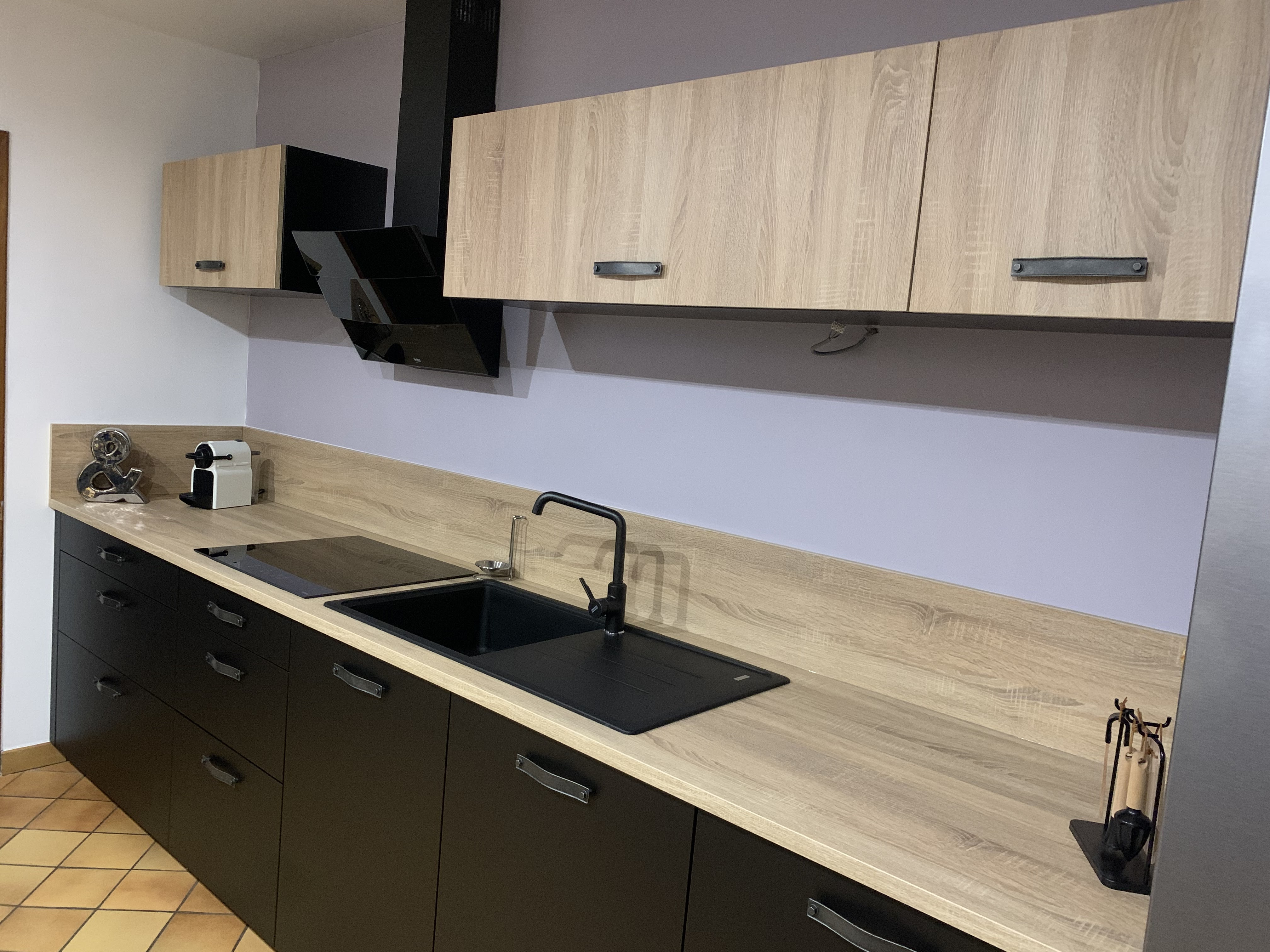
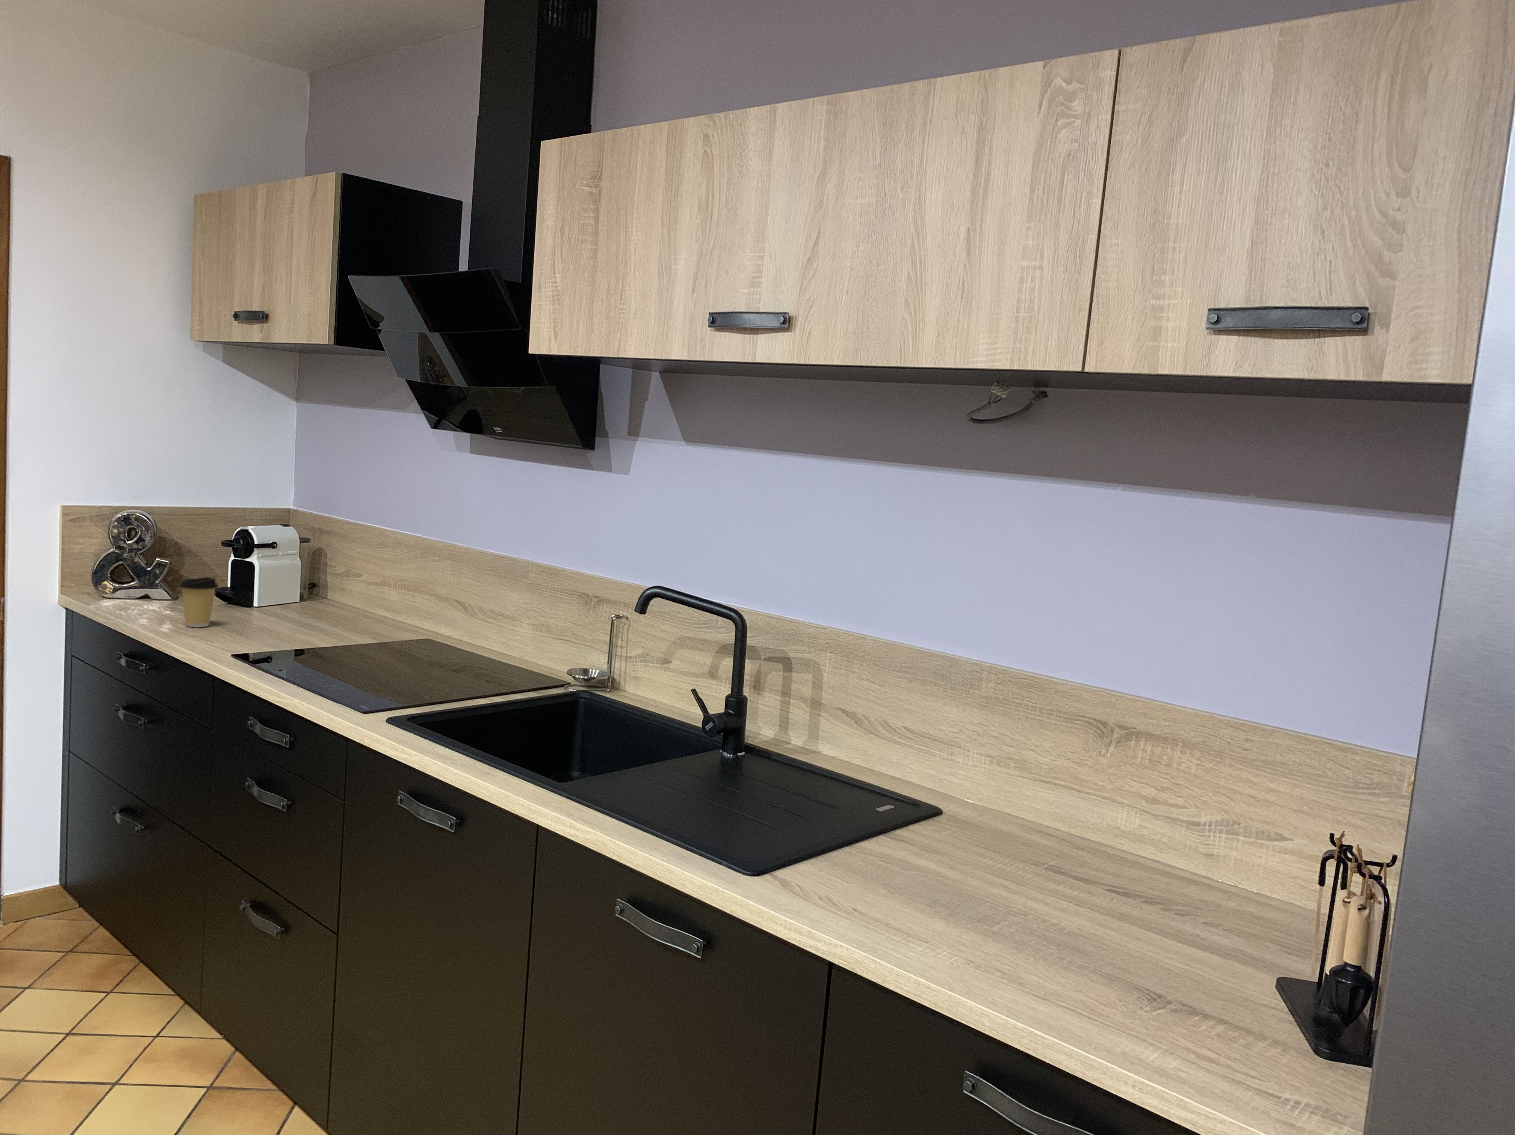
+ coffee cup (198, 602)
